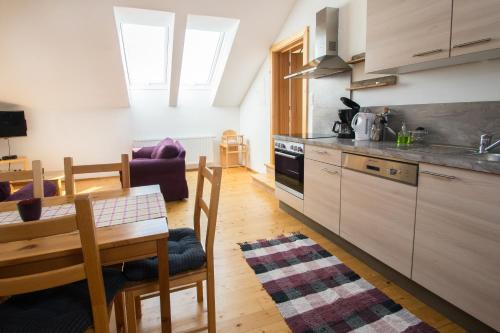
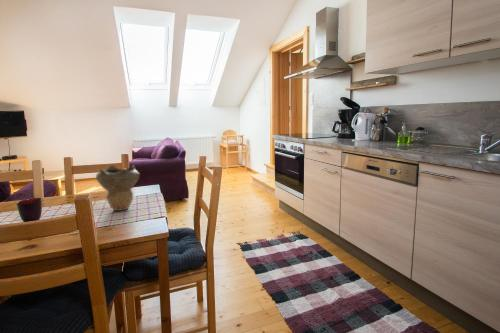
+ decorative bowl (118, 188)
